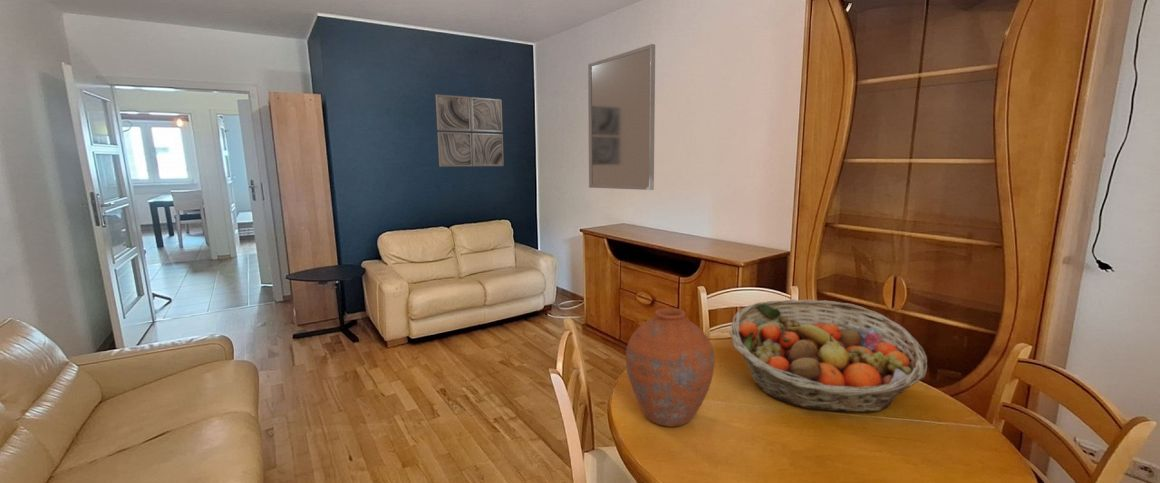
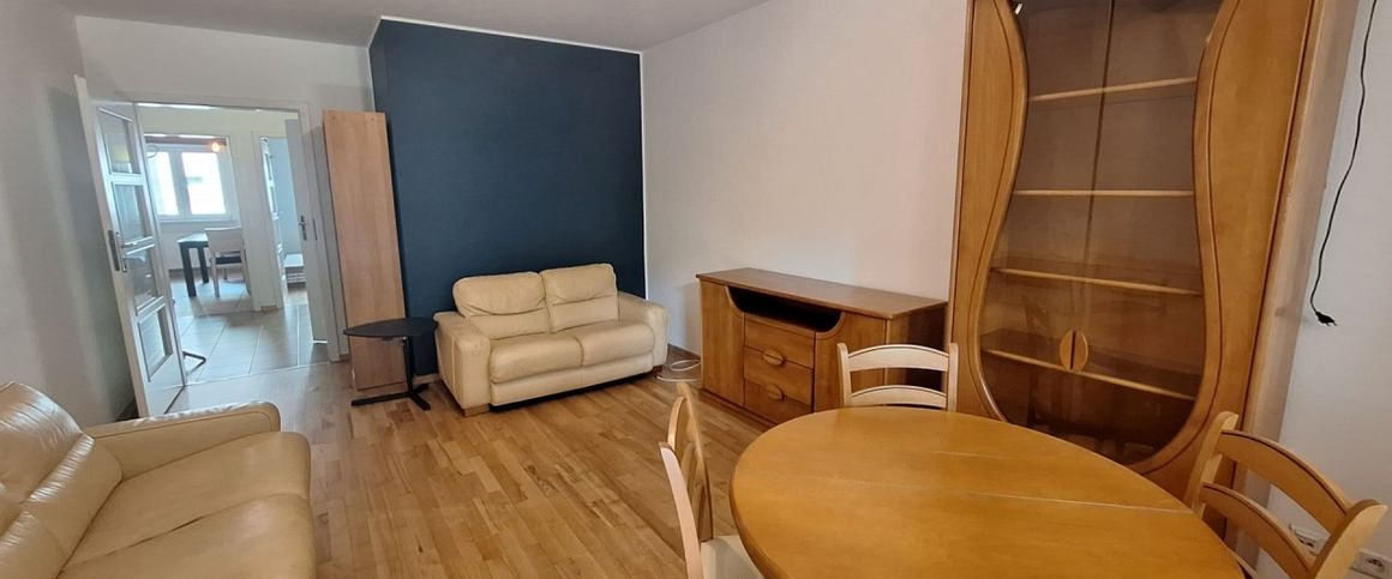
- home mirror (619, 123)
- vase (669, 364)
- wall art (470, 133)
- fruit basket (820, 351)
